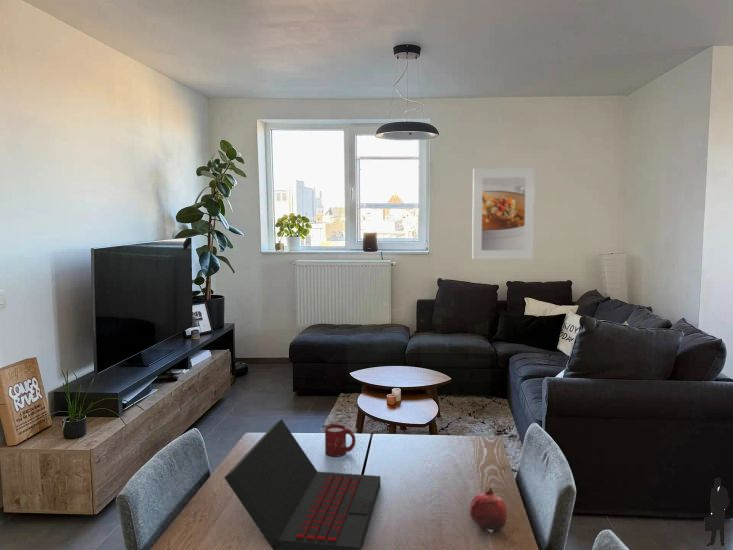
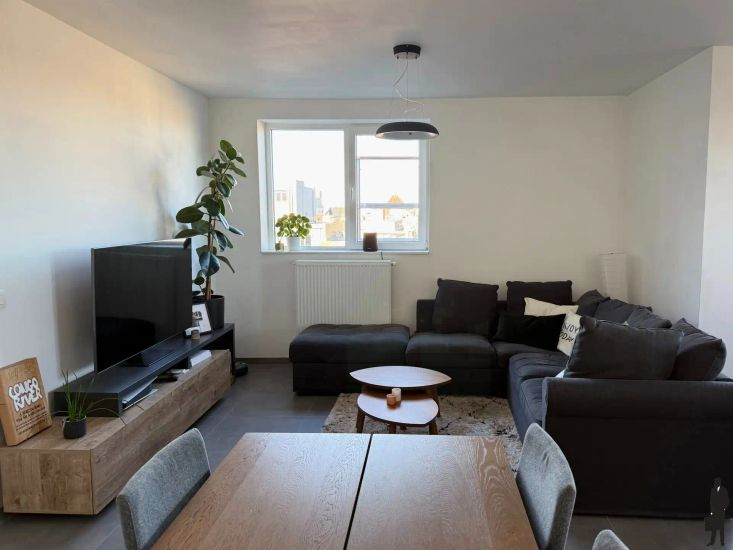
- laptop (310, 479)
- fruit (488, 507)
- cup (340, 440)
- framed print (503, 214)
